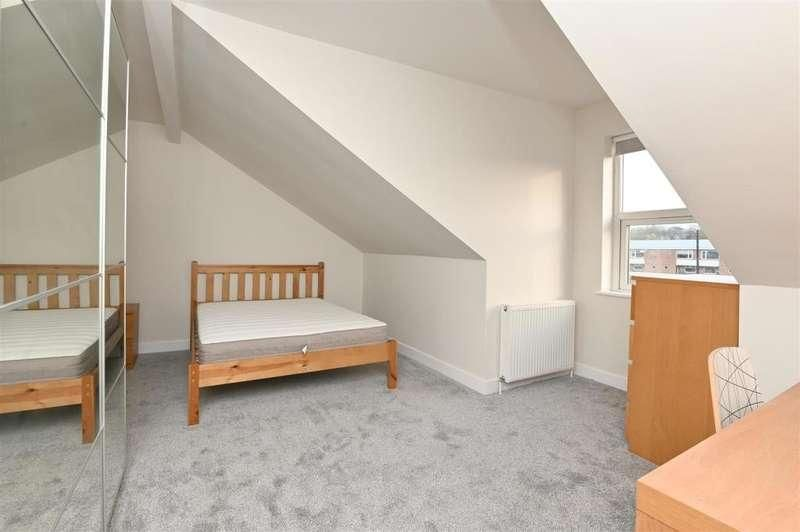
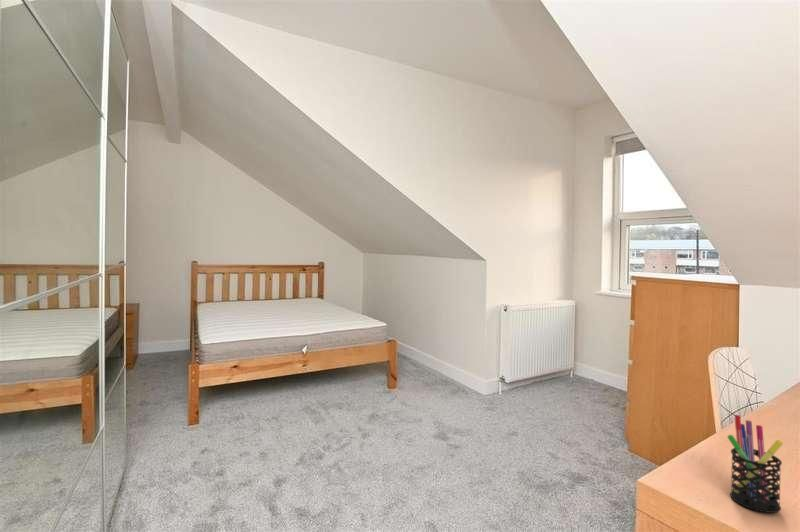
+ pen holder (749, 461)
